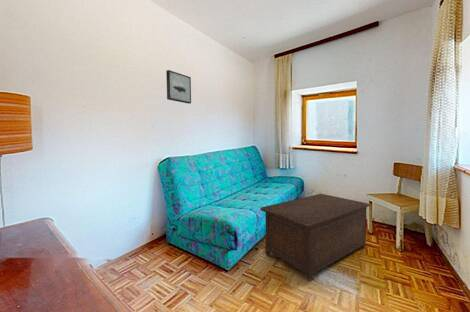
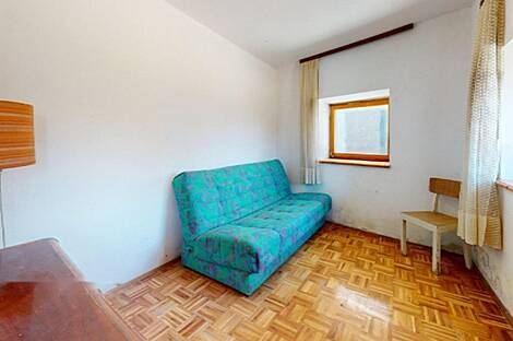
- cabinet (315, 228)
- wall art (179, 87)
